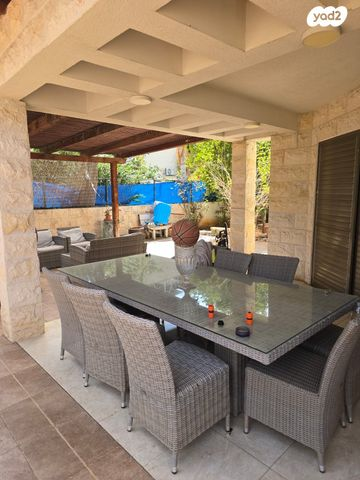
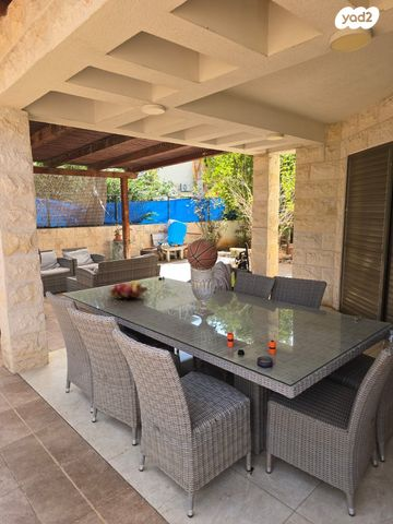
+ fruit basket (129, 289)
